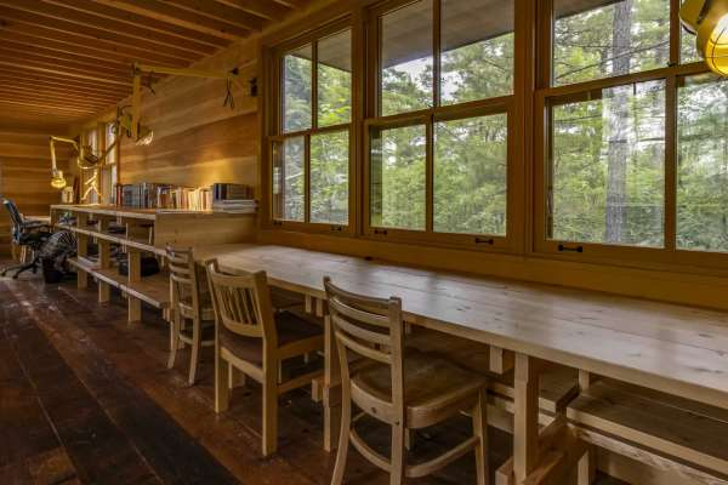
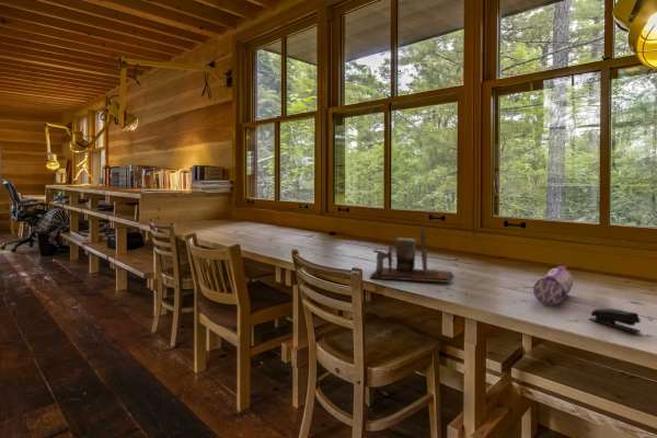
+ desk organizer (411, 251)
+ stapler (613, 316)
+ pencil case (553, 284)
